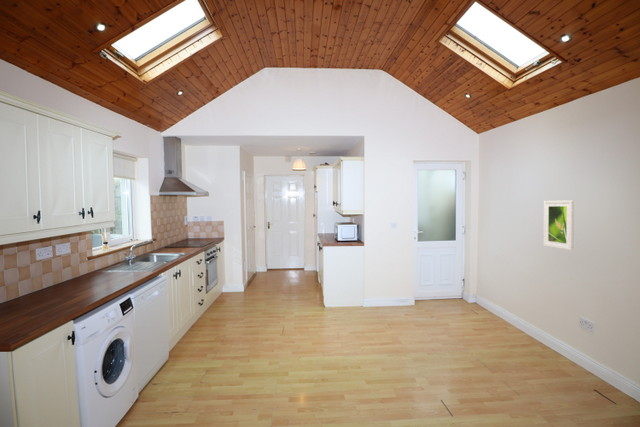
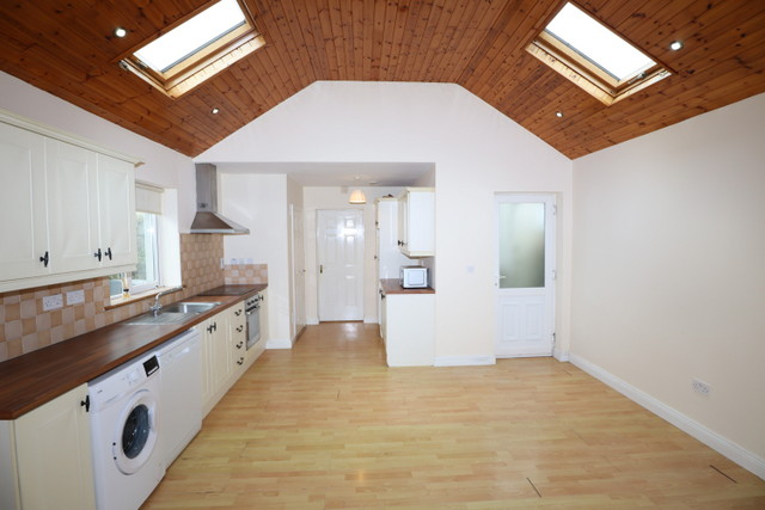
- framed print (557, 224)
